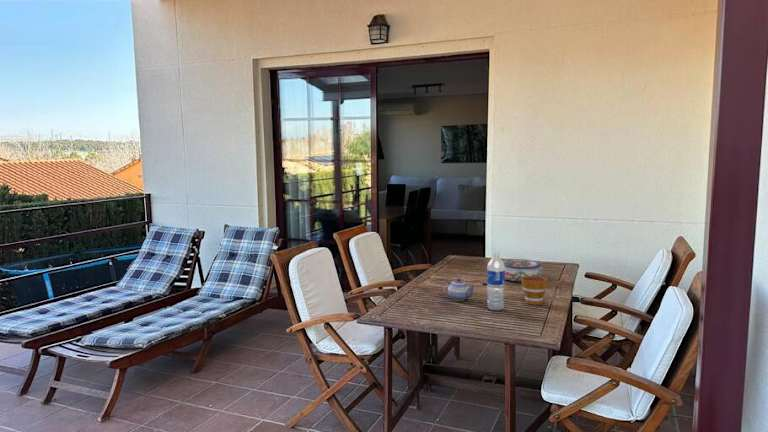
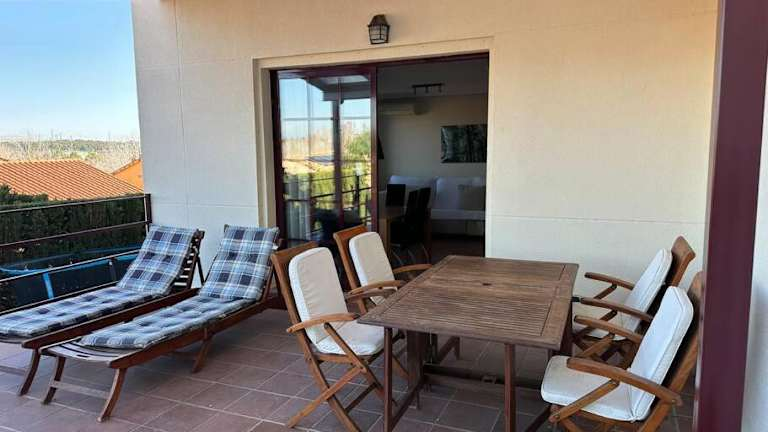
- bowl (518, 270)
- teapot (458, 288)
- water bottle (495, 280)
- cup (535, 291)
